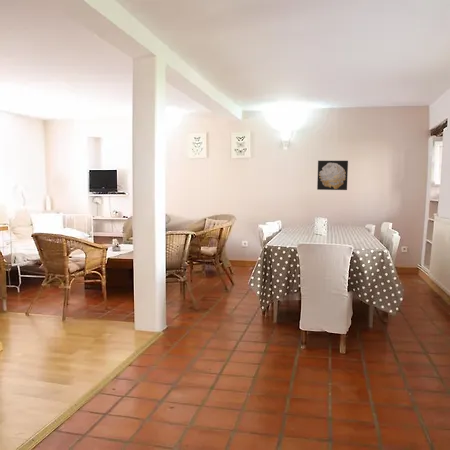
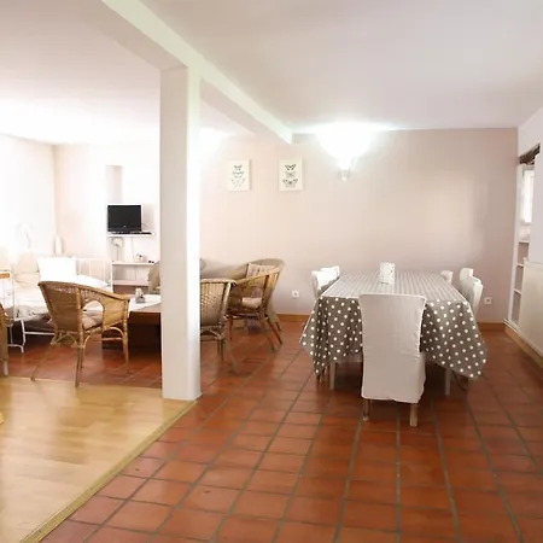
- wall art (332, 175)
